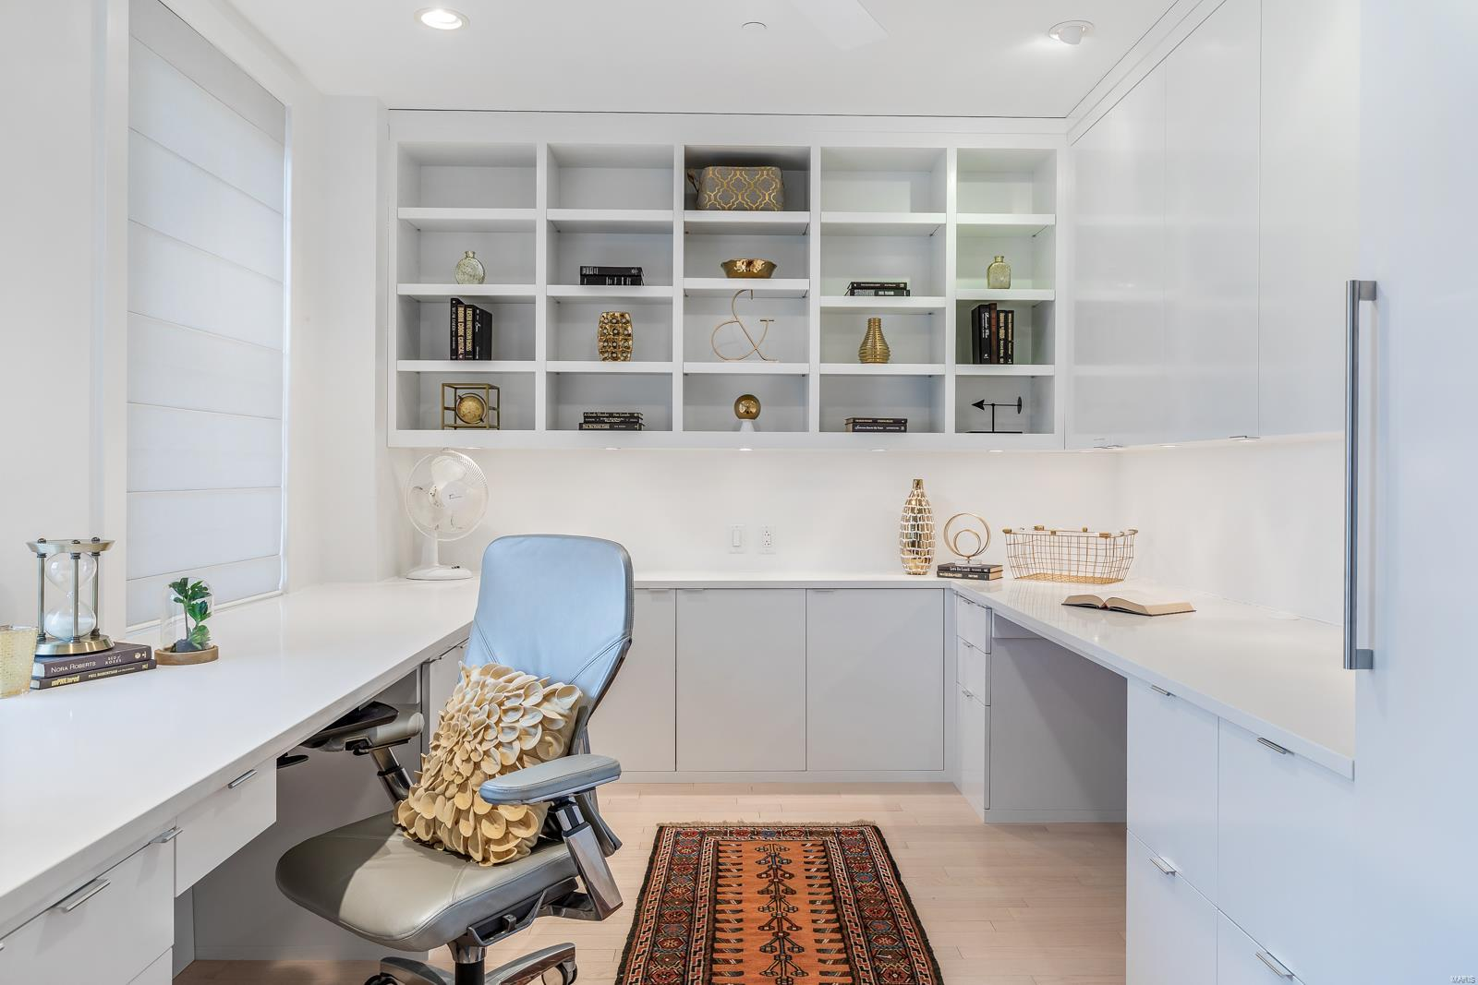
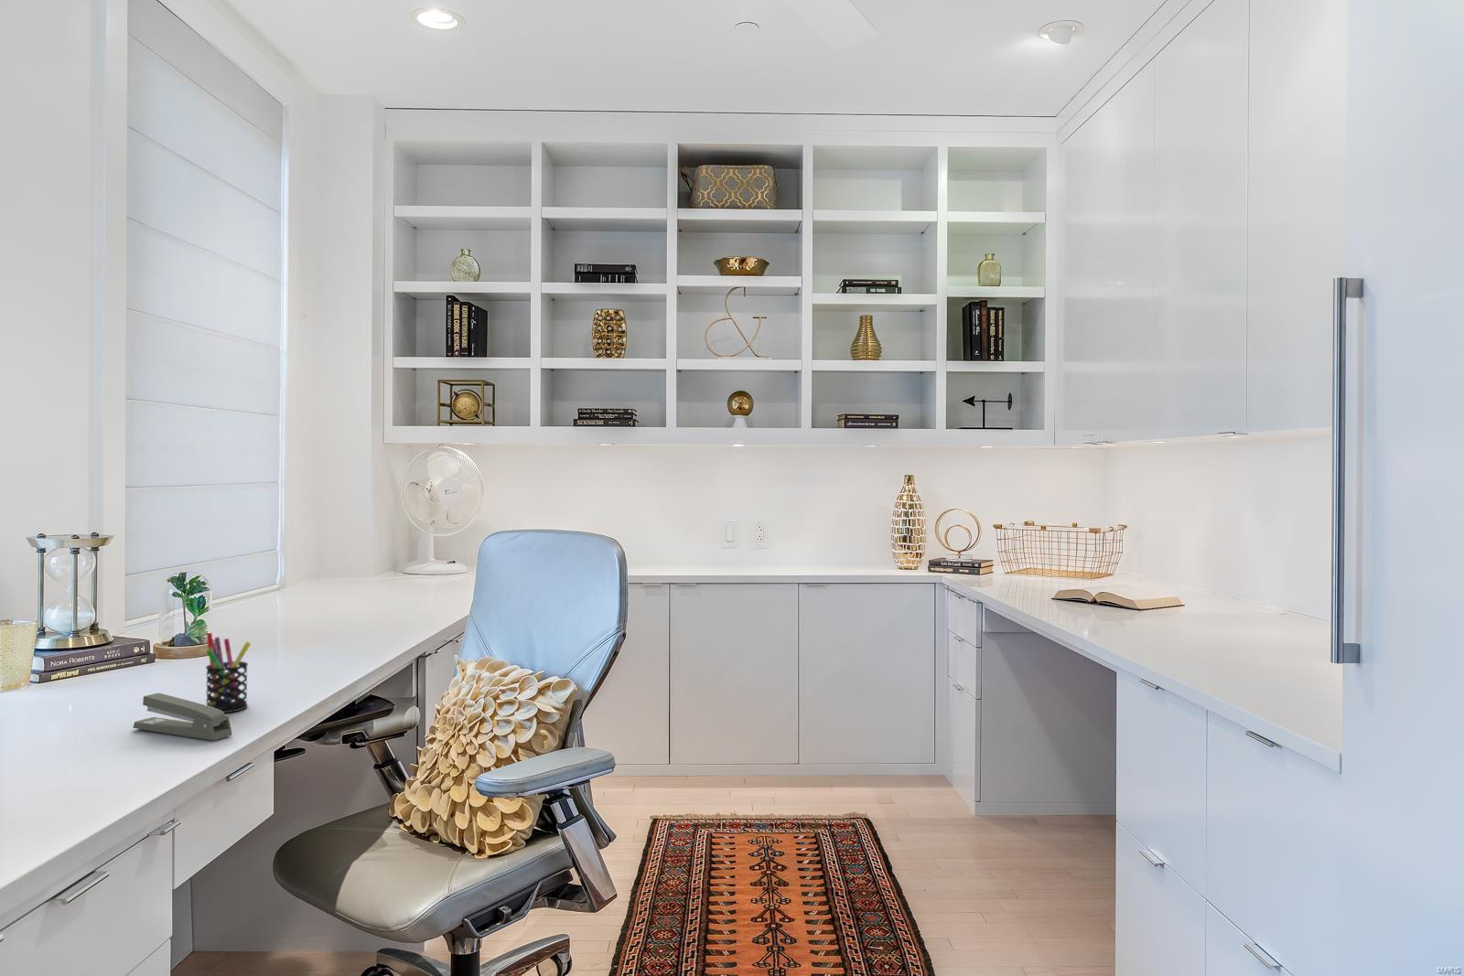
+ pen holder (221, 671)
+ stapler (181, 715)
